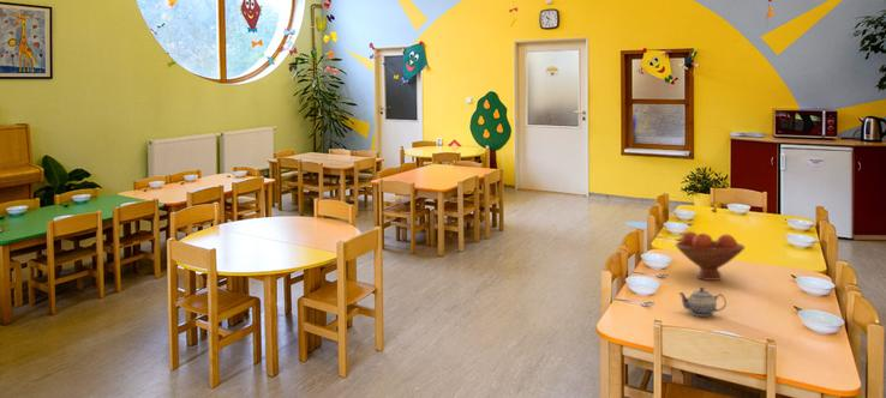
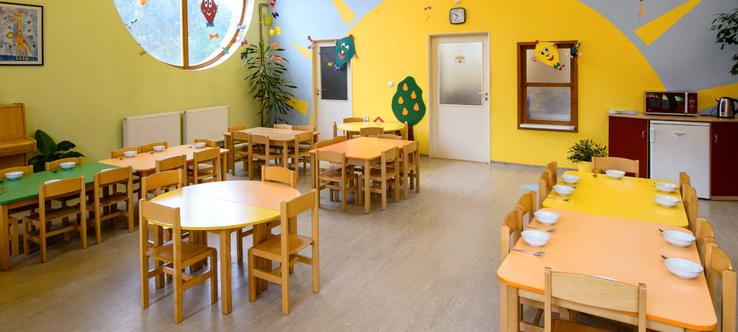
- fruit bowl (708, 254)
- teapot (701, 301)
